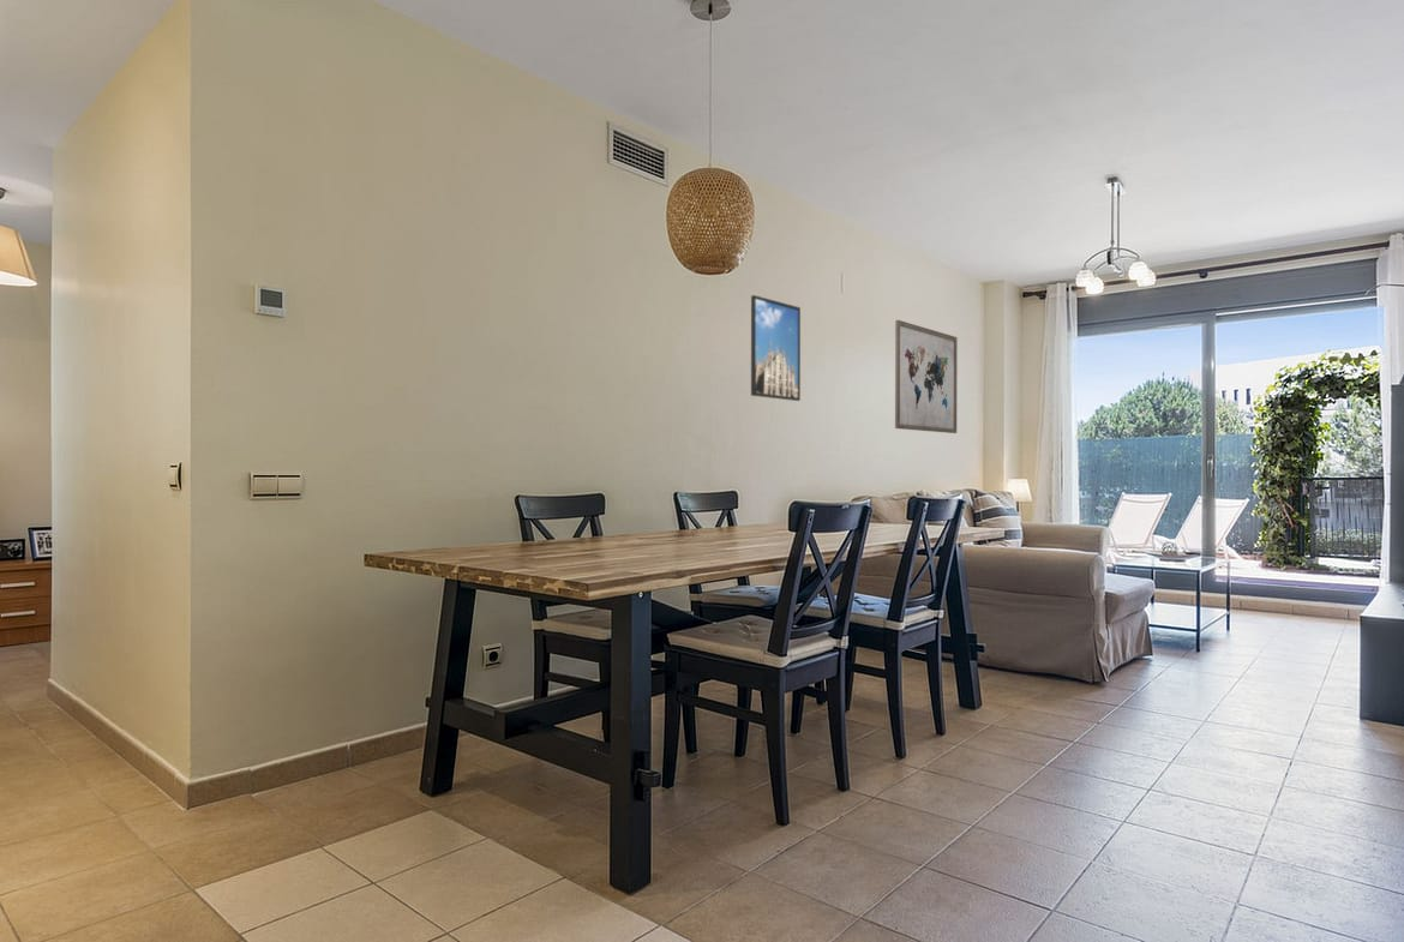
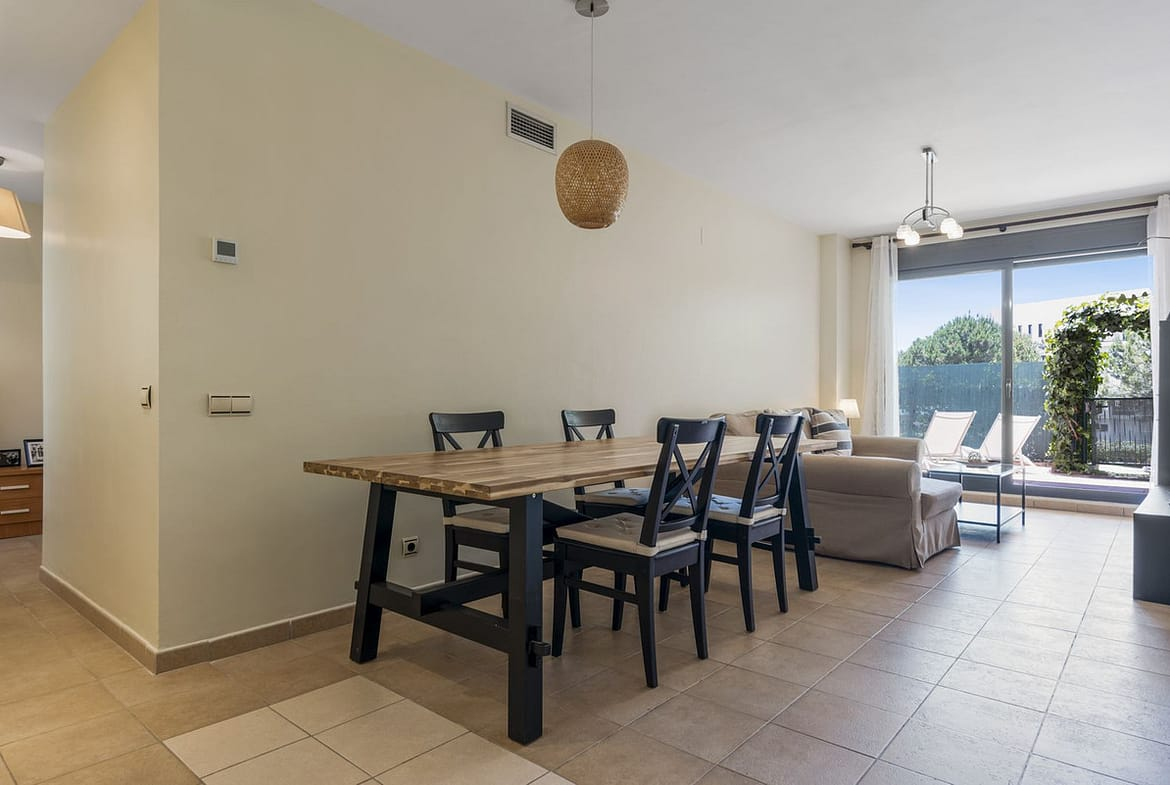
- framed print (776, 349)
- wall art (928, 379)
